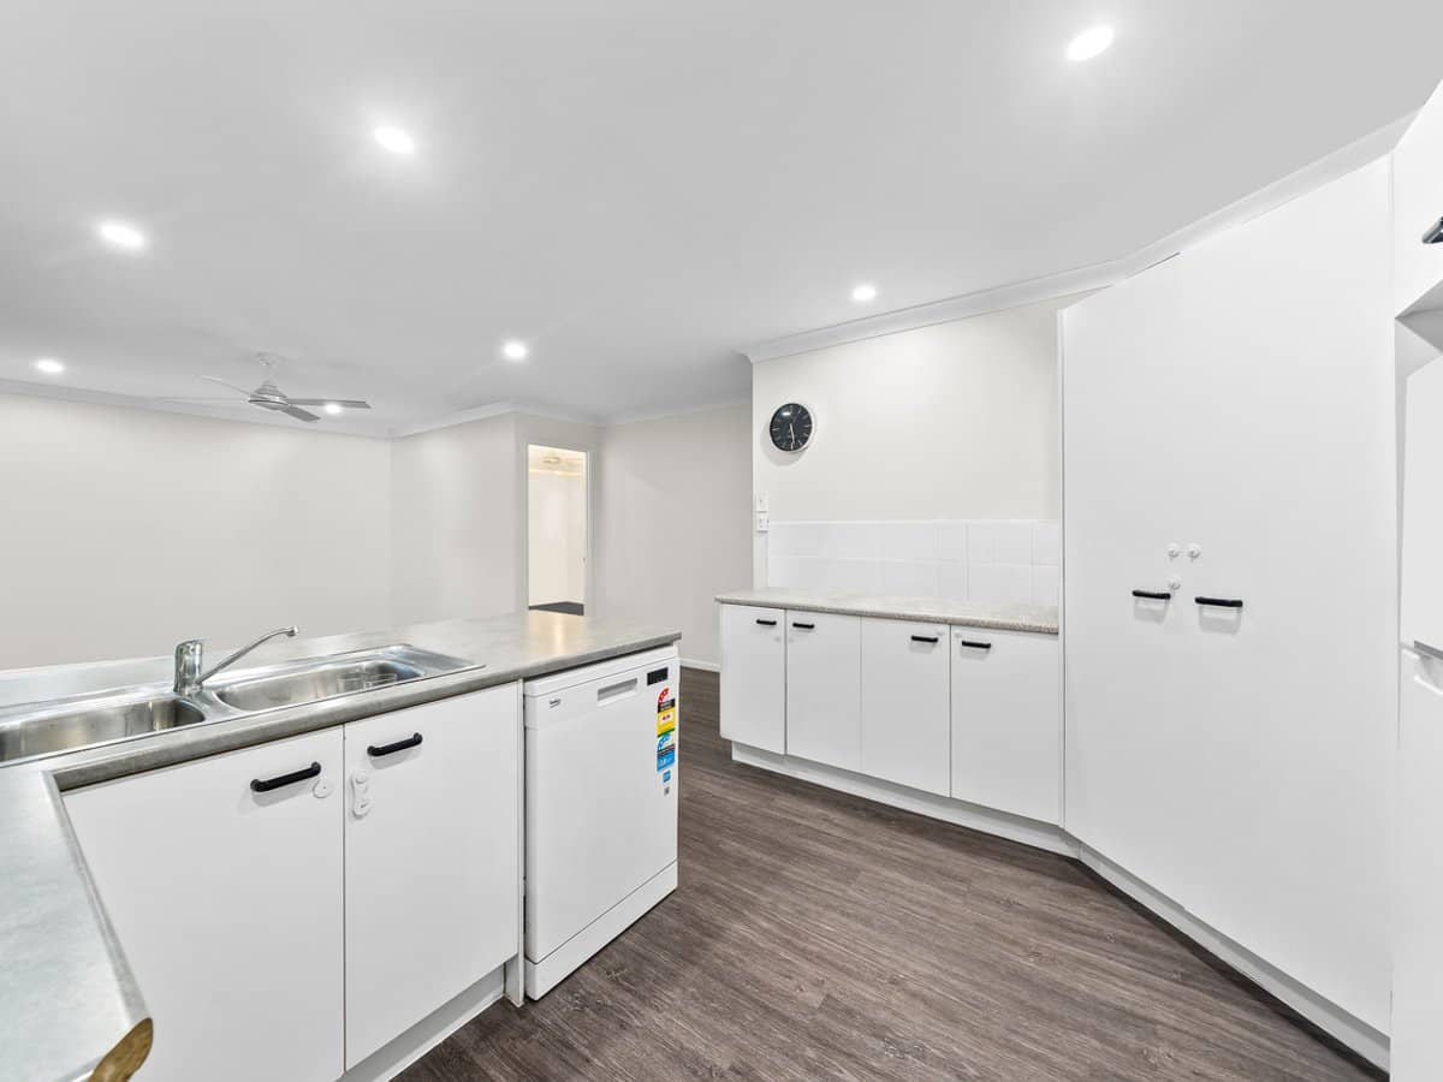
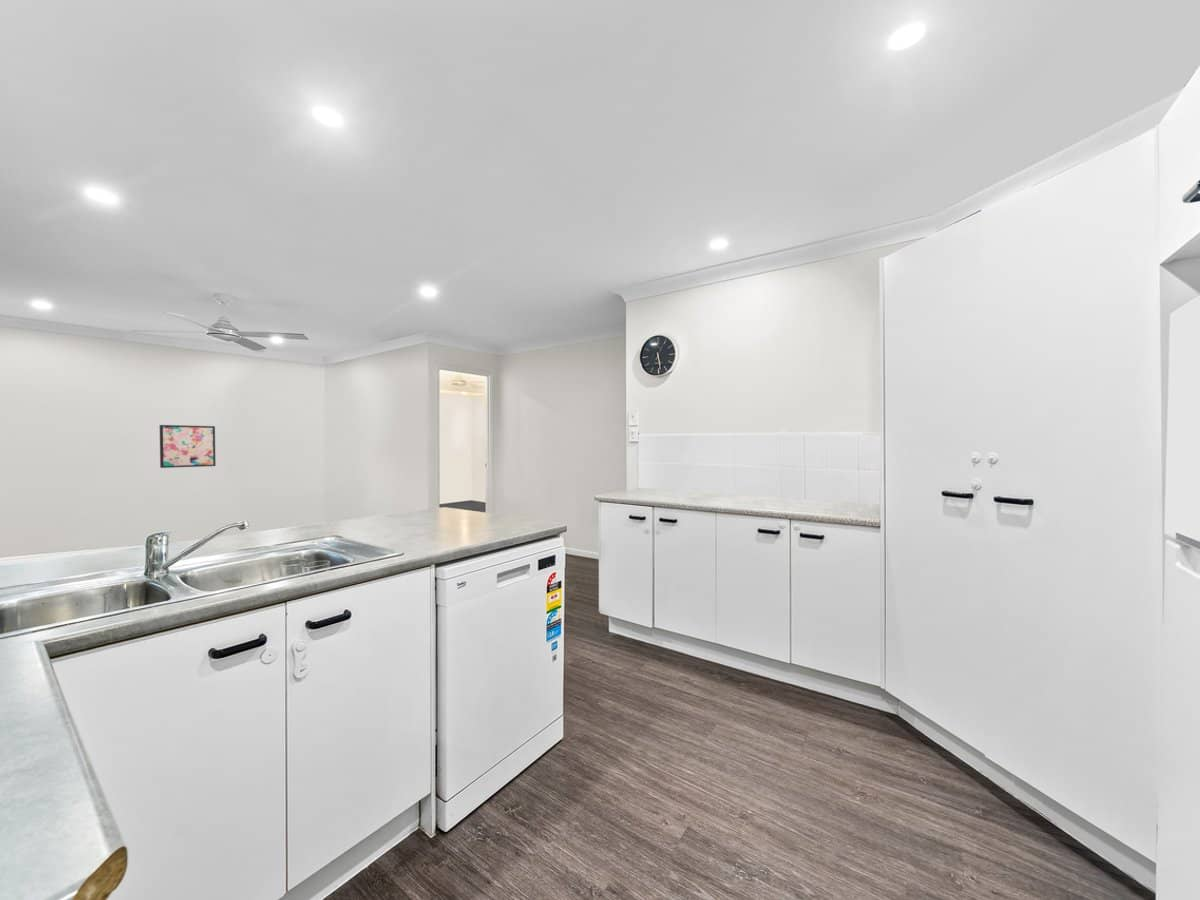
+ wall art (188, 446)
